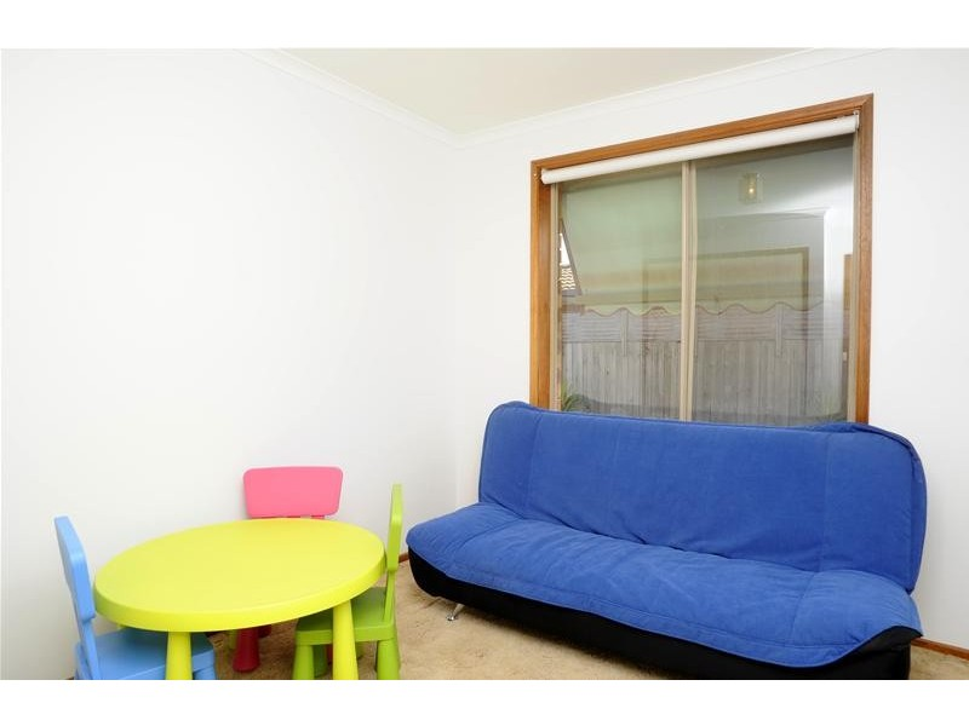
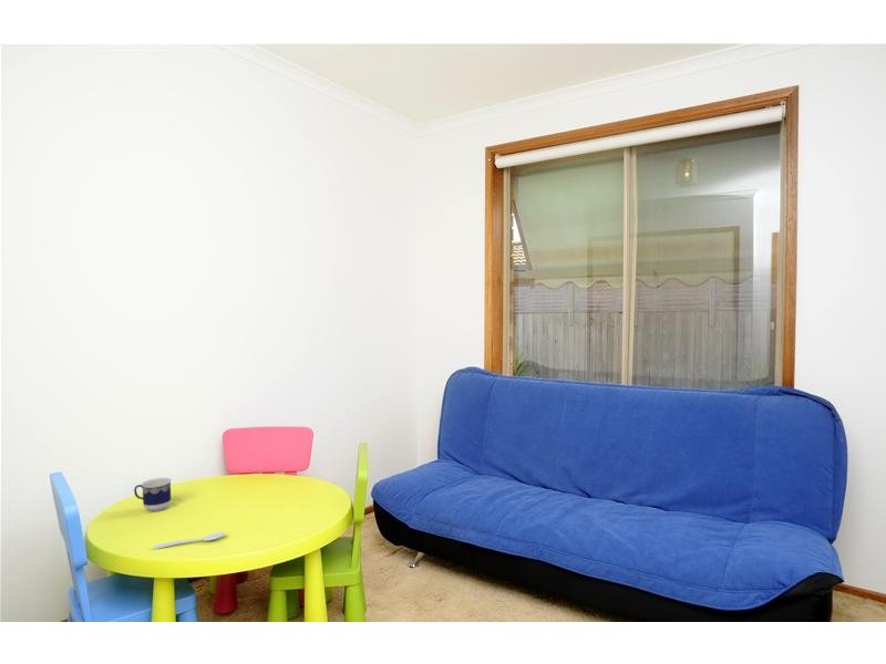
+ spoon (189, 540)
+ cup (152, 495)
